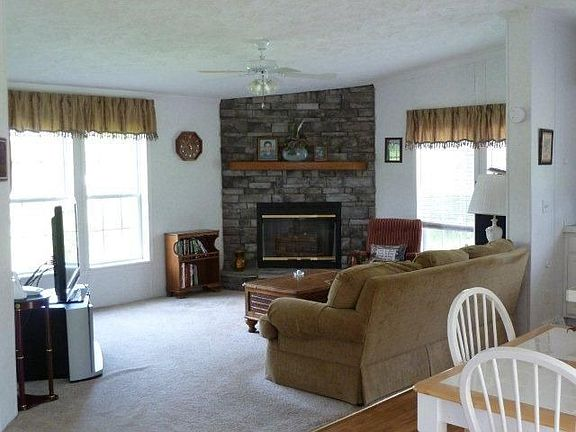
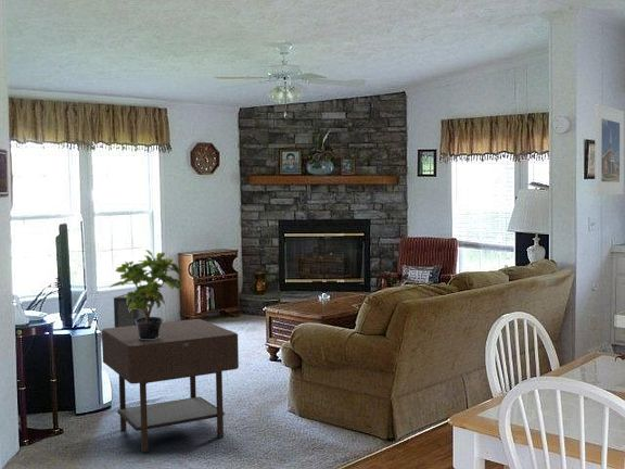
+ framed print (610, 151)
+ side table (169, 379)
+ speaker (130, 316)
+ potted plant (149, 293)
